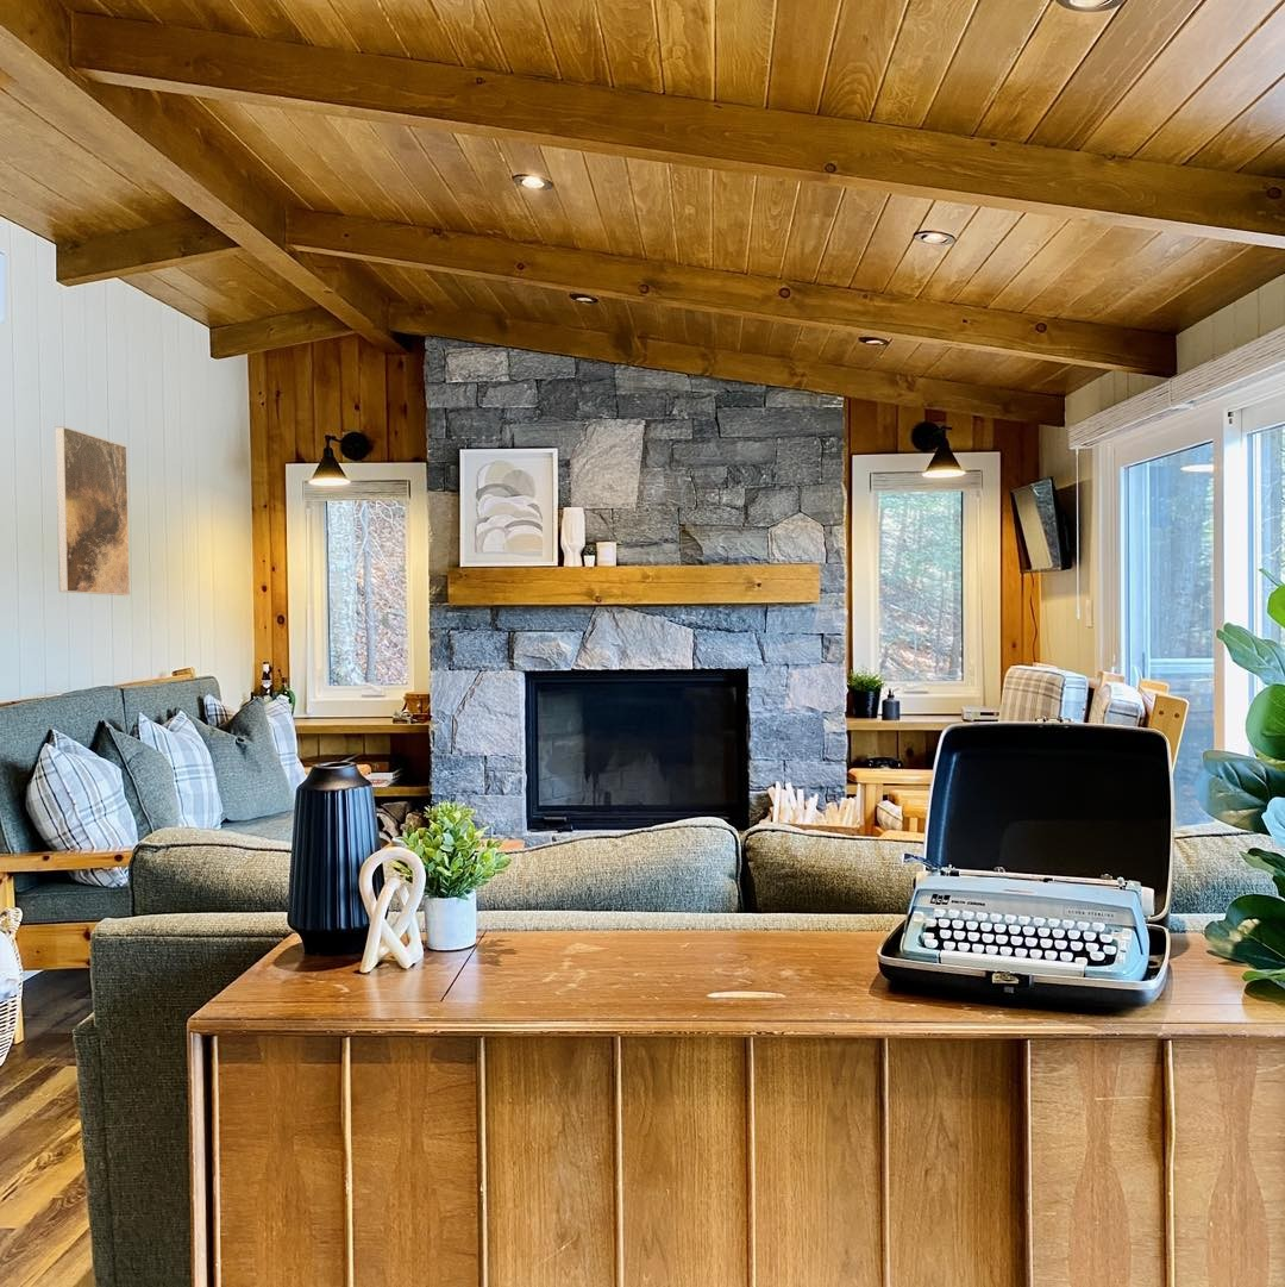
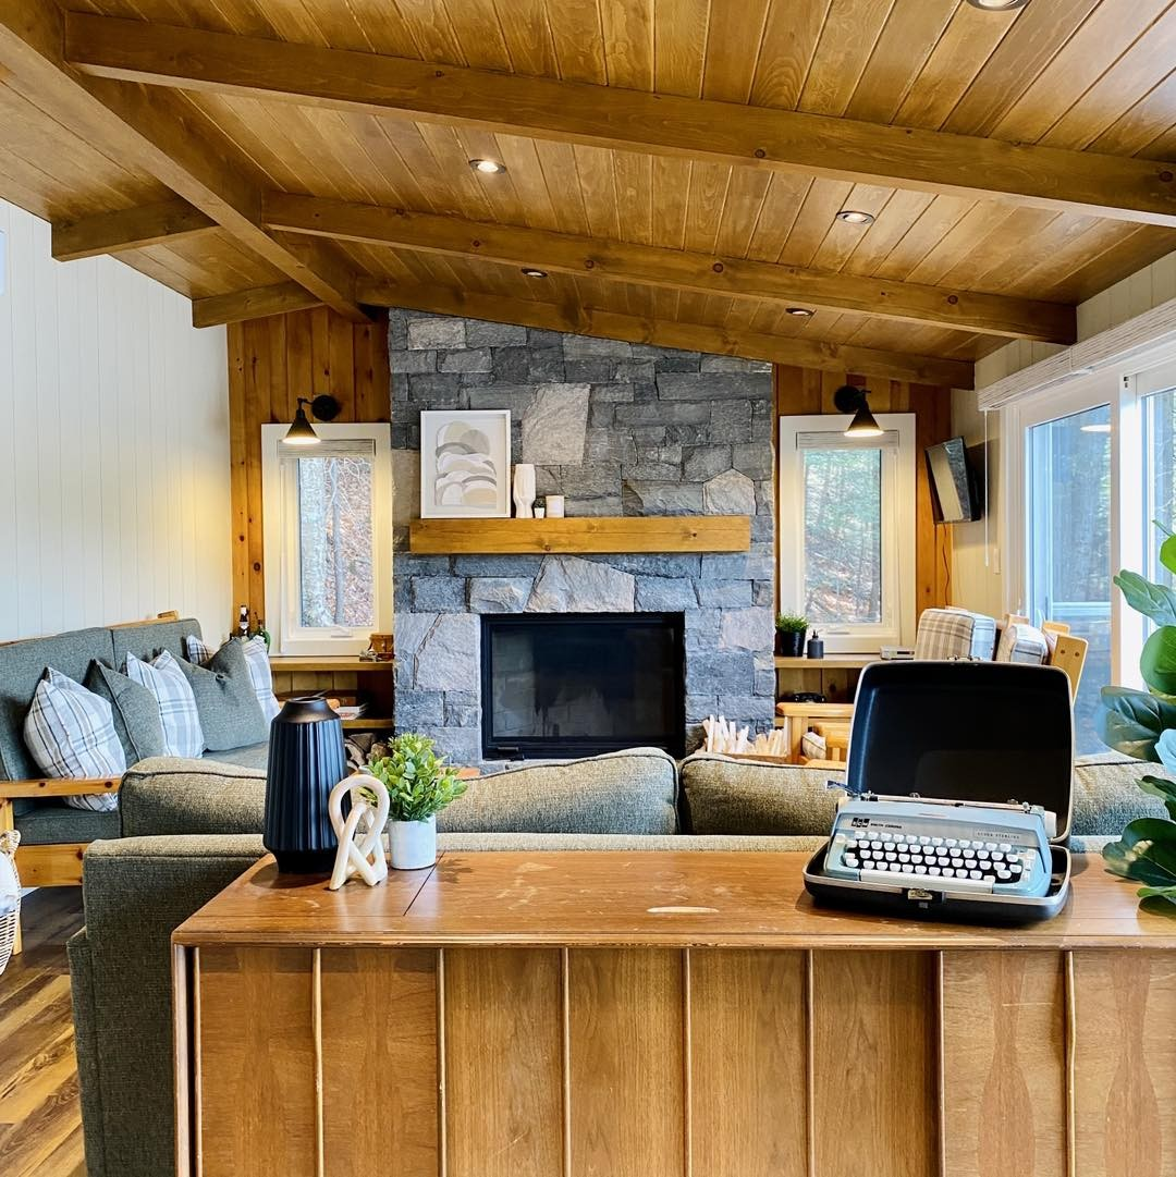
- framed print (94, 514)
